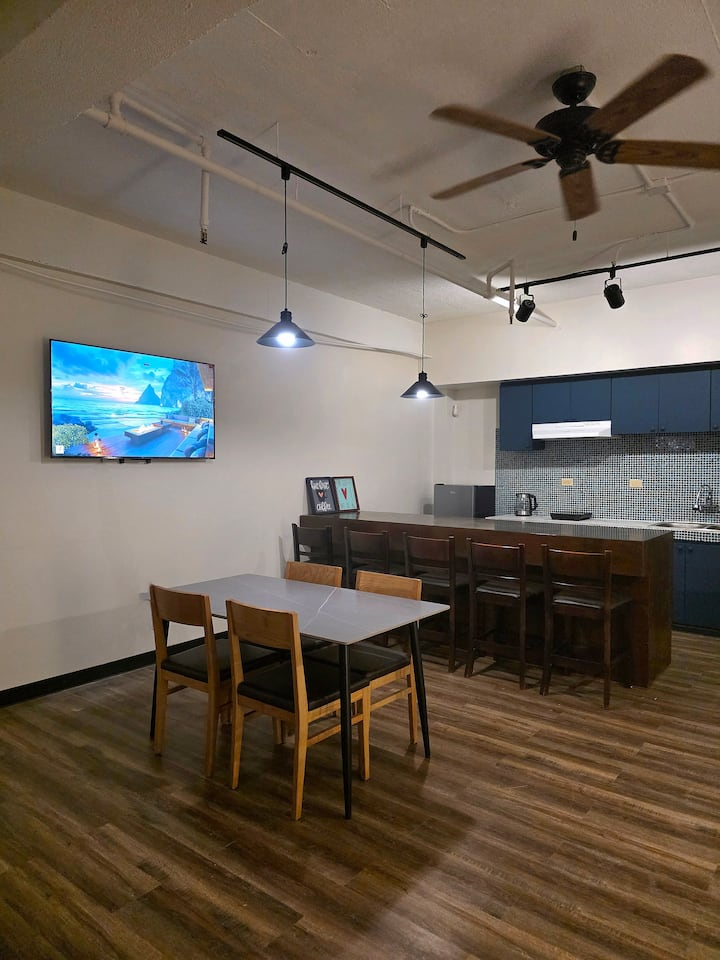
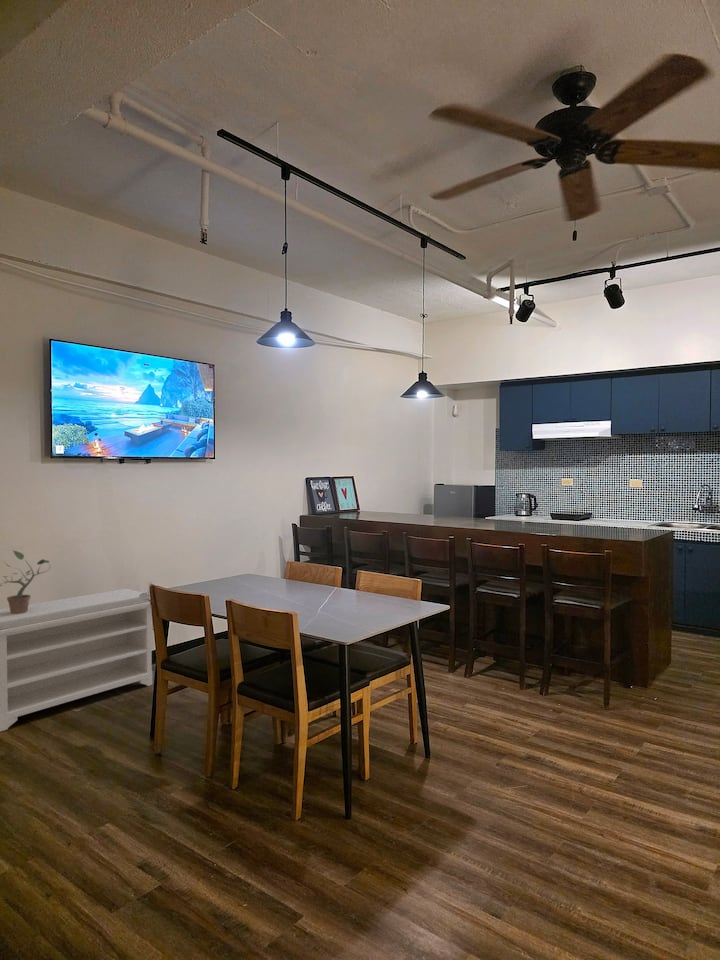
+ potted plant (25, 580)
+ bench (70, 651)
